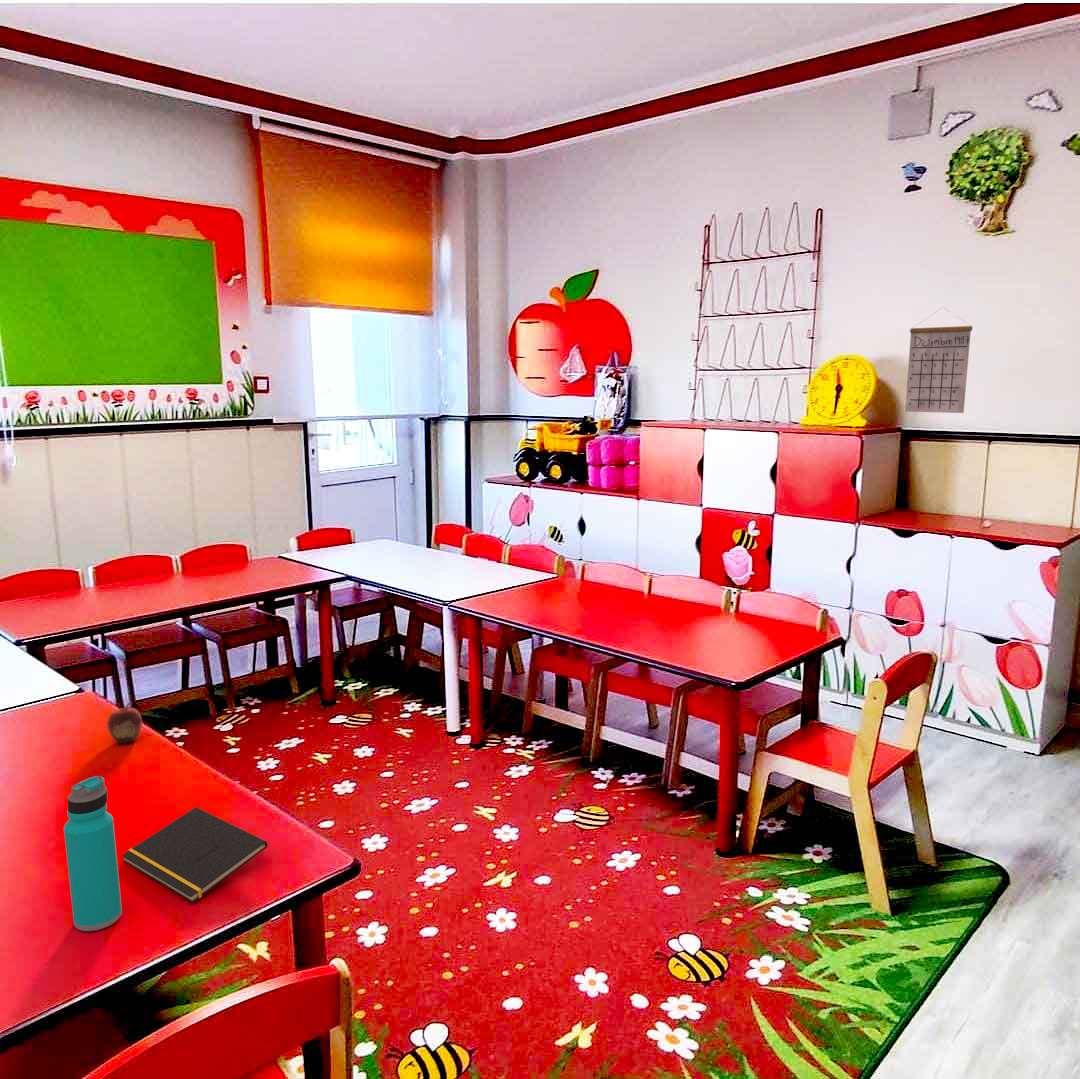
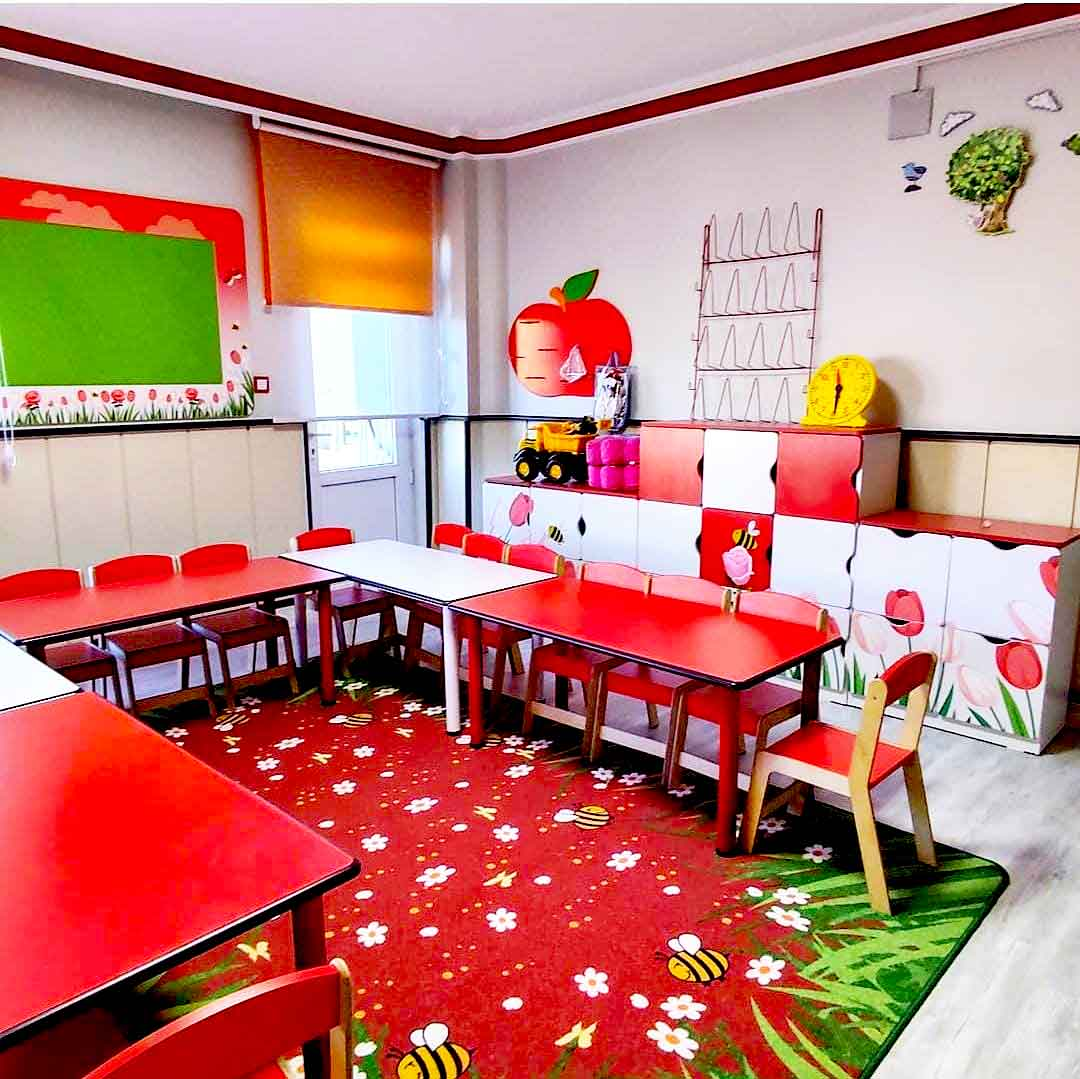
- notepad (194, 851)
- fruit (124, 722)
- calendar (938, 360)
- water bottle (91, 851)
